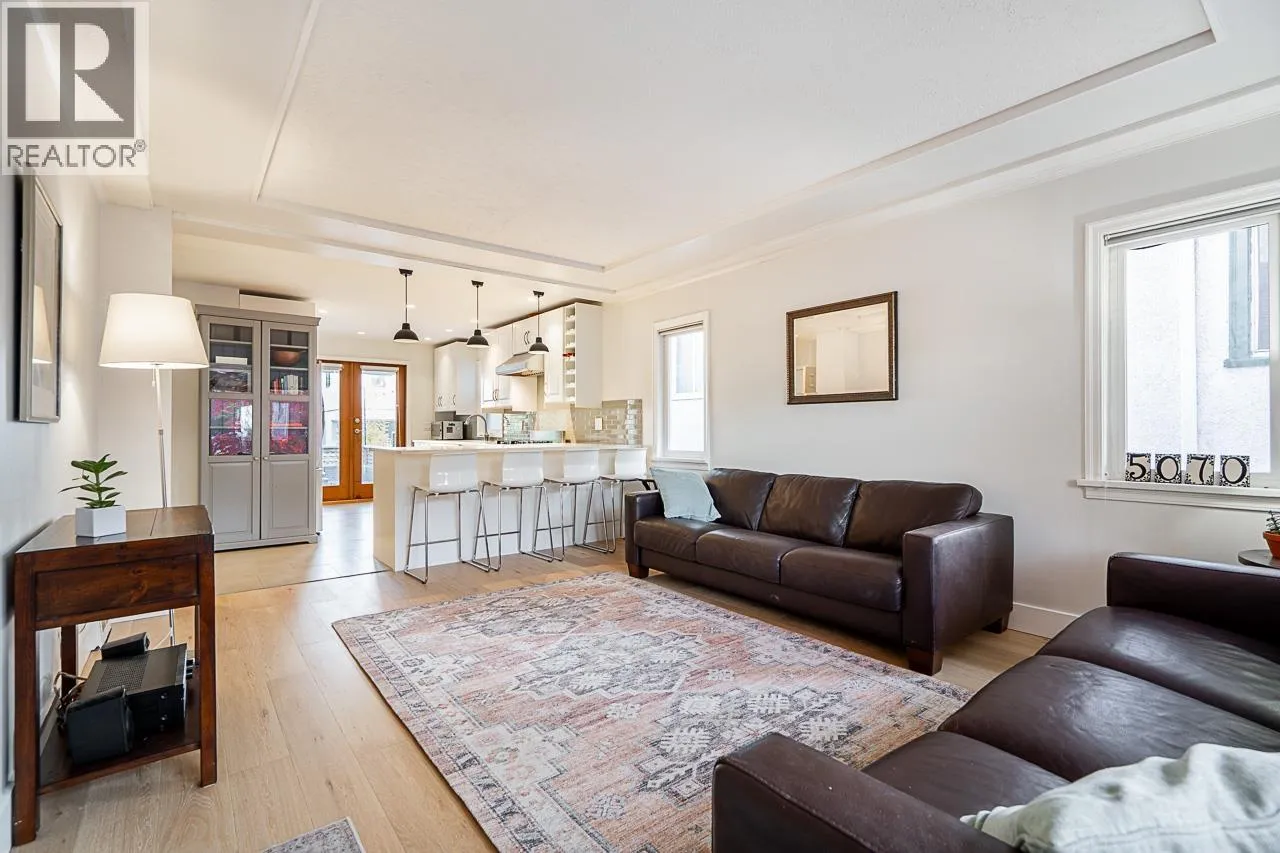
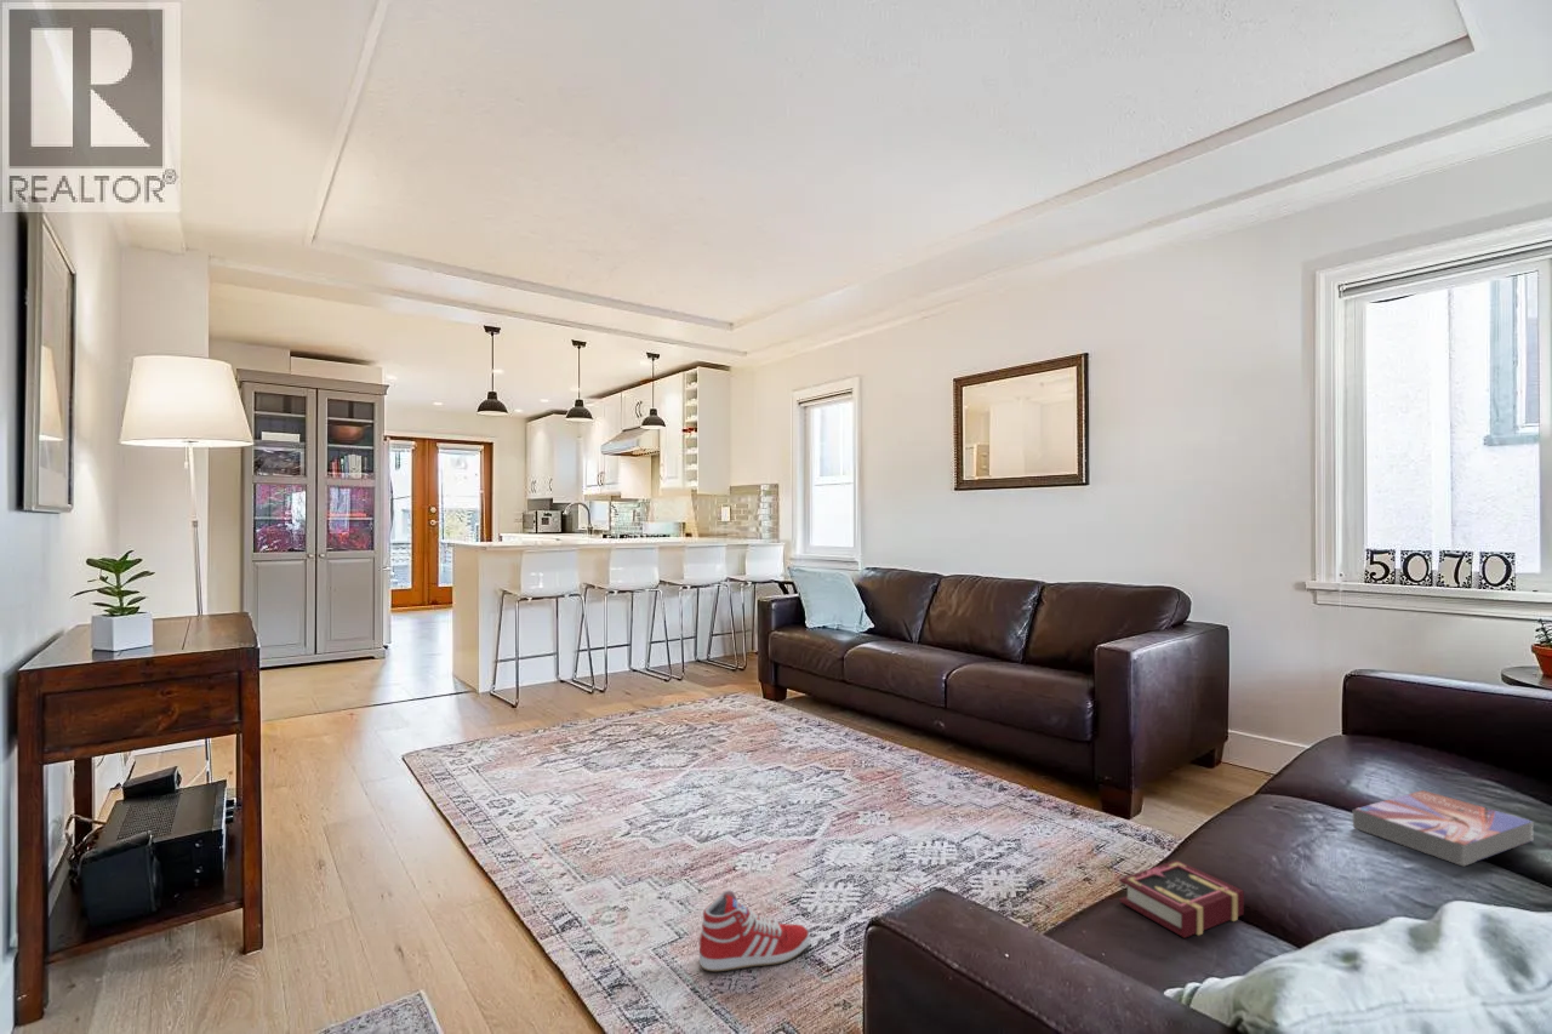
+ textbook (1440, 824)
+ sneaker (755, 924)
+ book (1181, 895)
